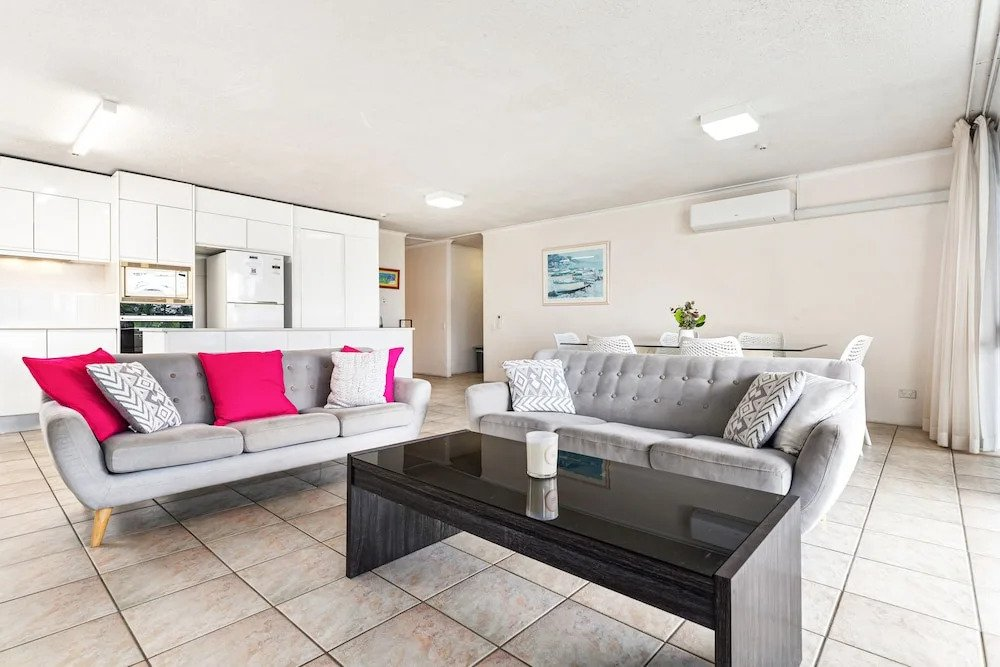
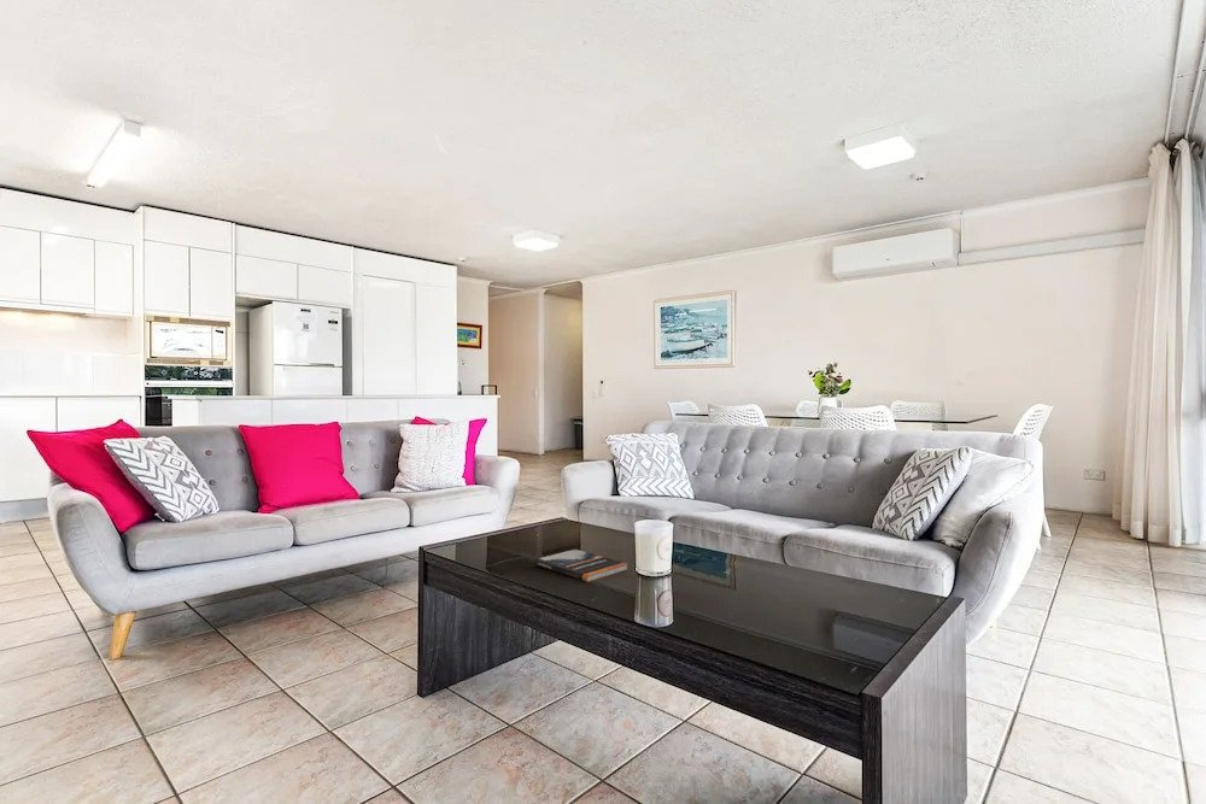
+ book (580, 564)
